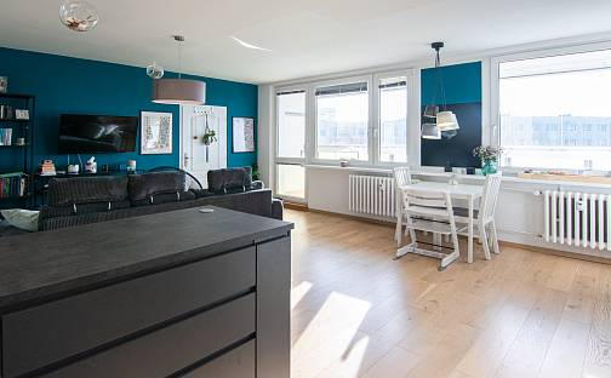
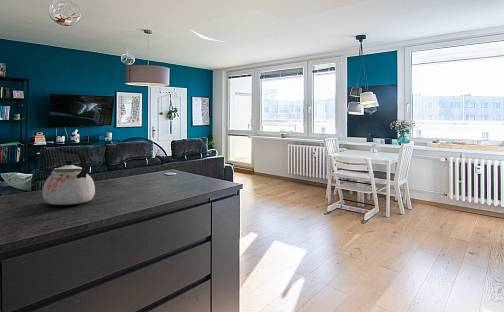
+ kettle (69, 176)
